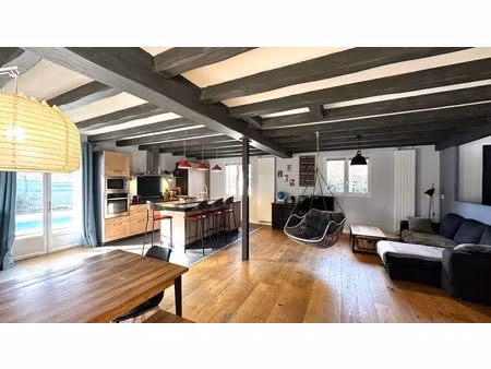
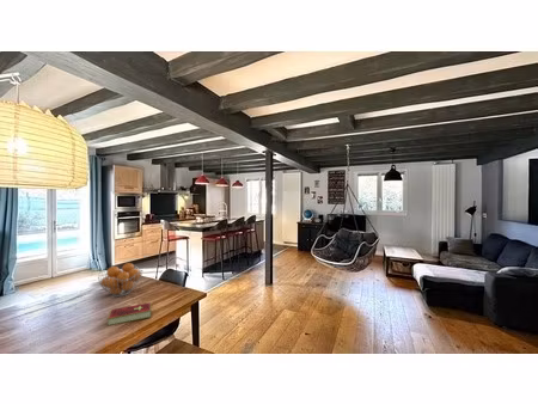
+ fruit basket (121, 278)
+ hardcover book (130, 312)
